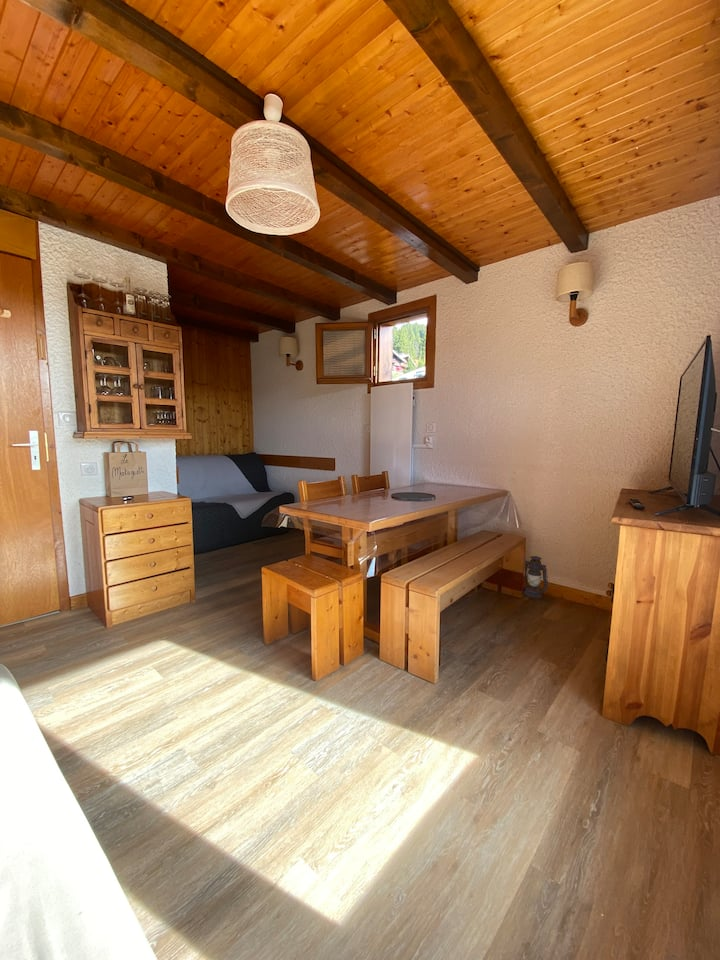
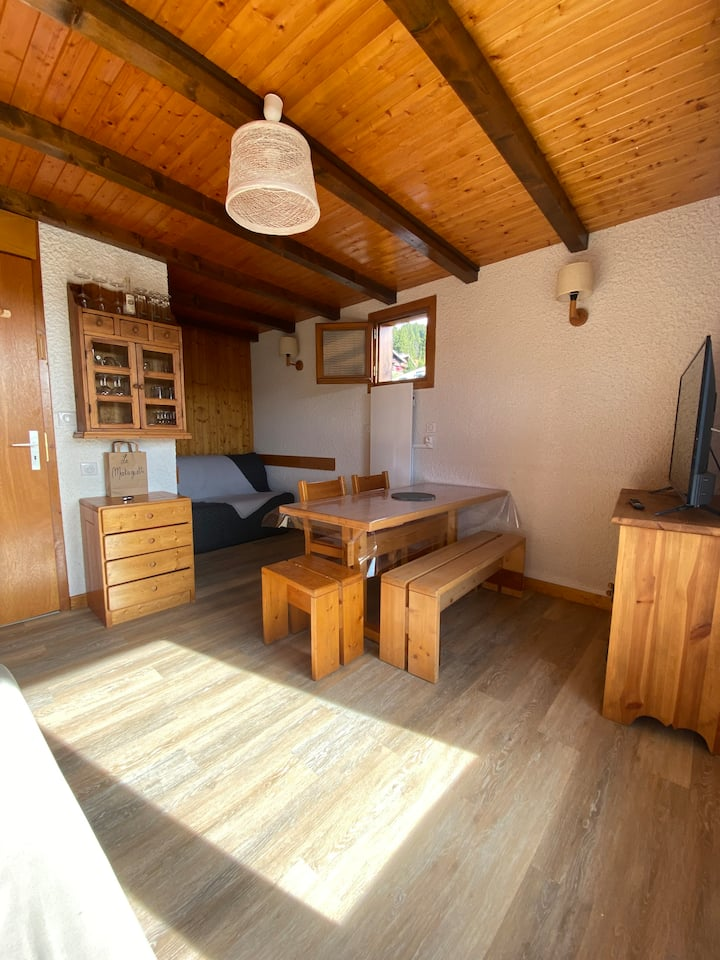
- lantern (534, 575)
